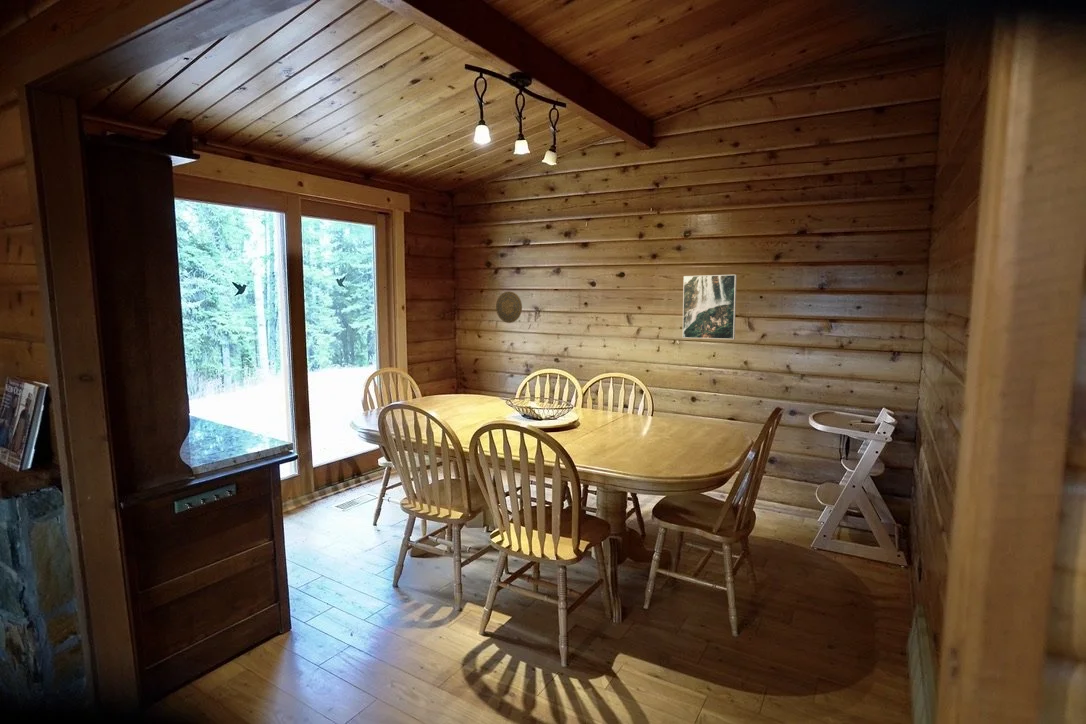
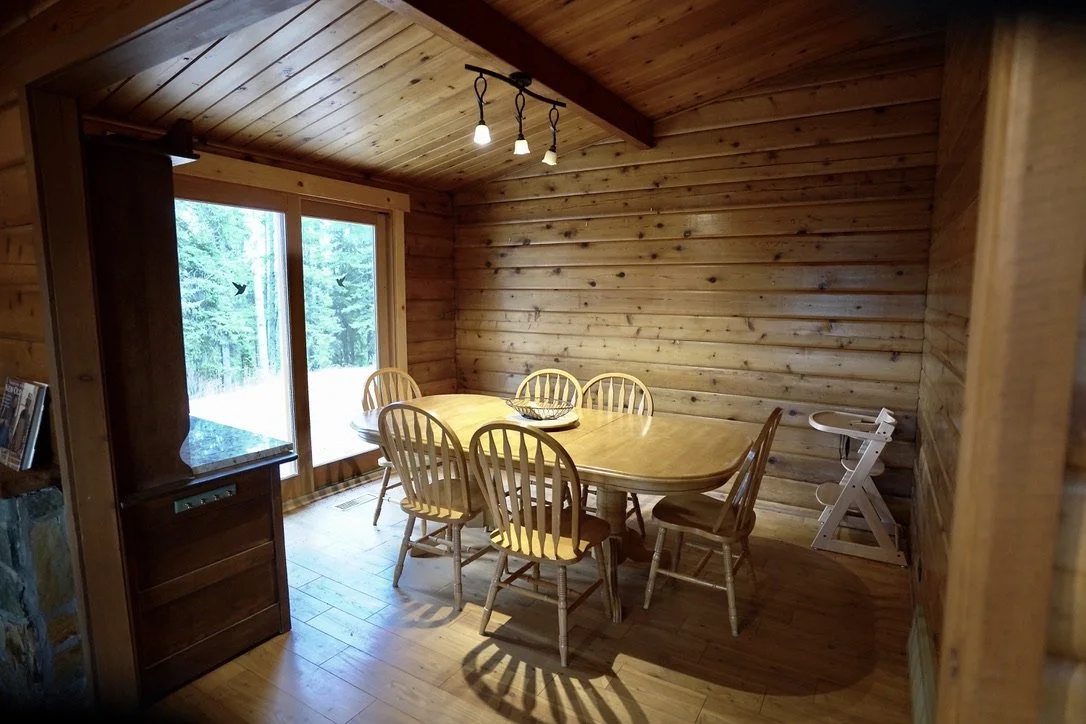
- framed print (708, 307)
- decorative plate (508, 307)
